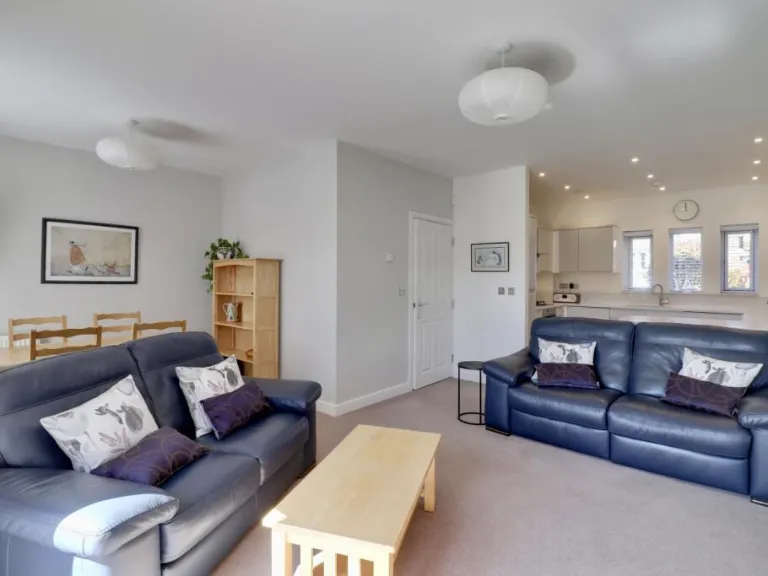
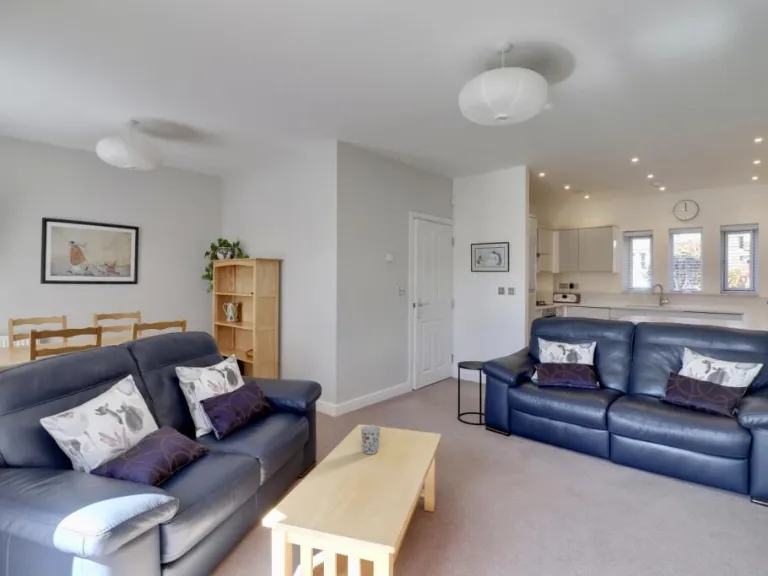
+ cup (370, 440)
